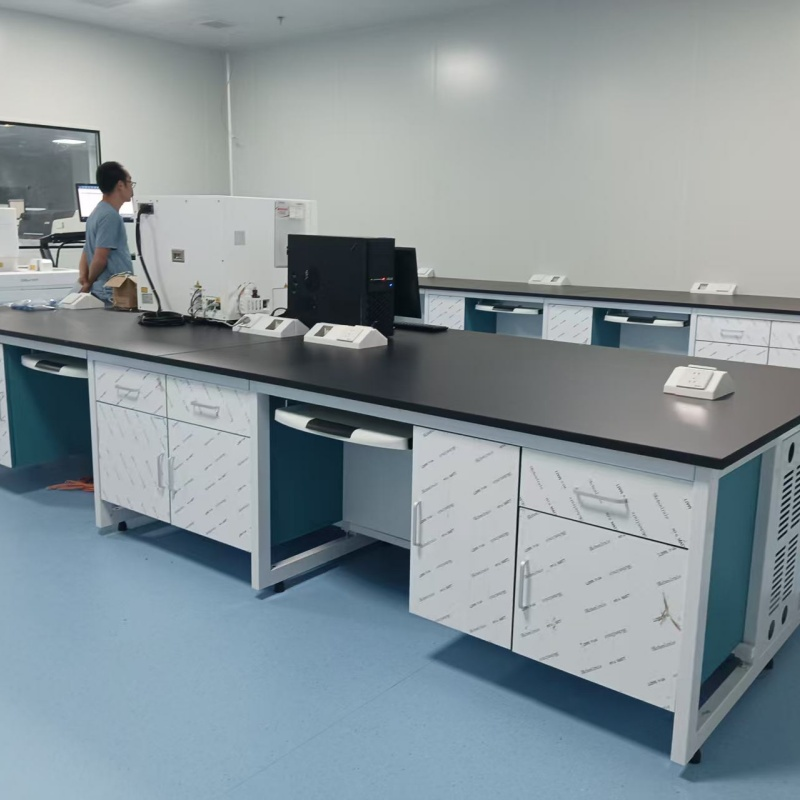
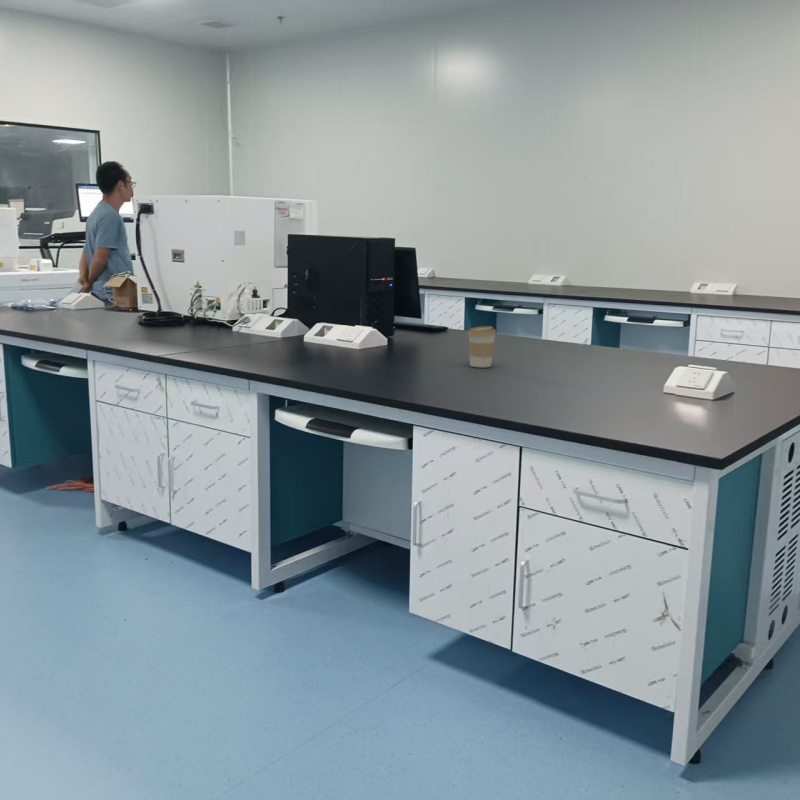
+ coffee cup (481, 346)
